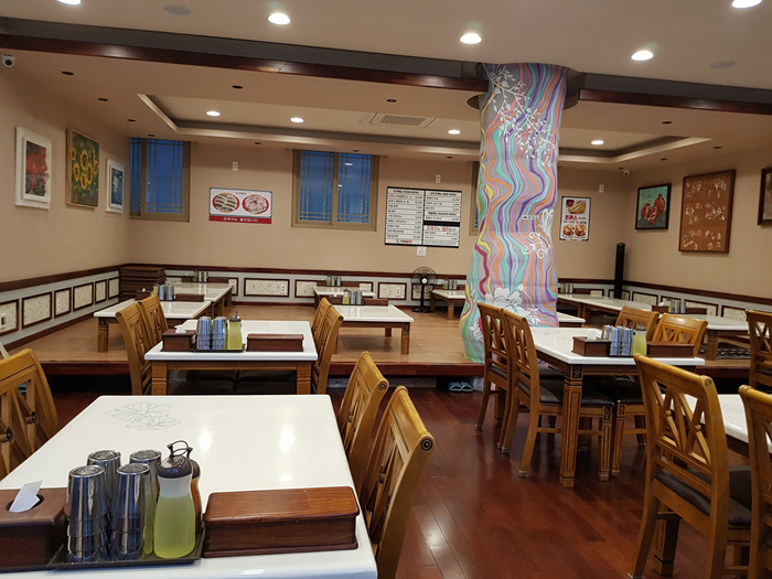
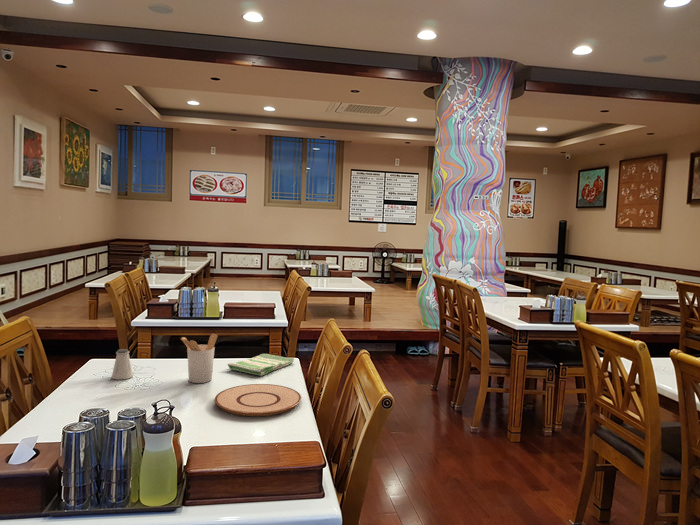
+ saltshaker (122, 363)
+ plate (258, 399)
+ dish towel (261, 362)
+ utensil holder (197, 357)
